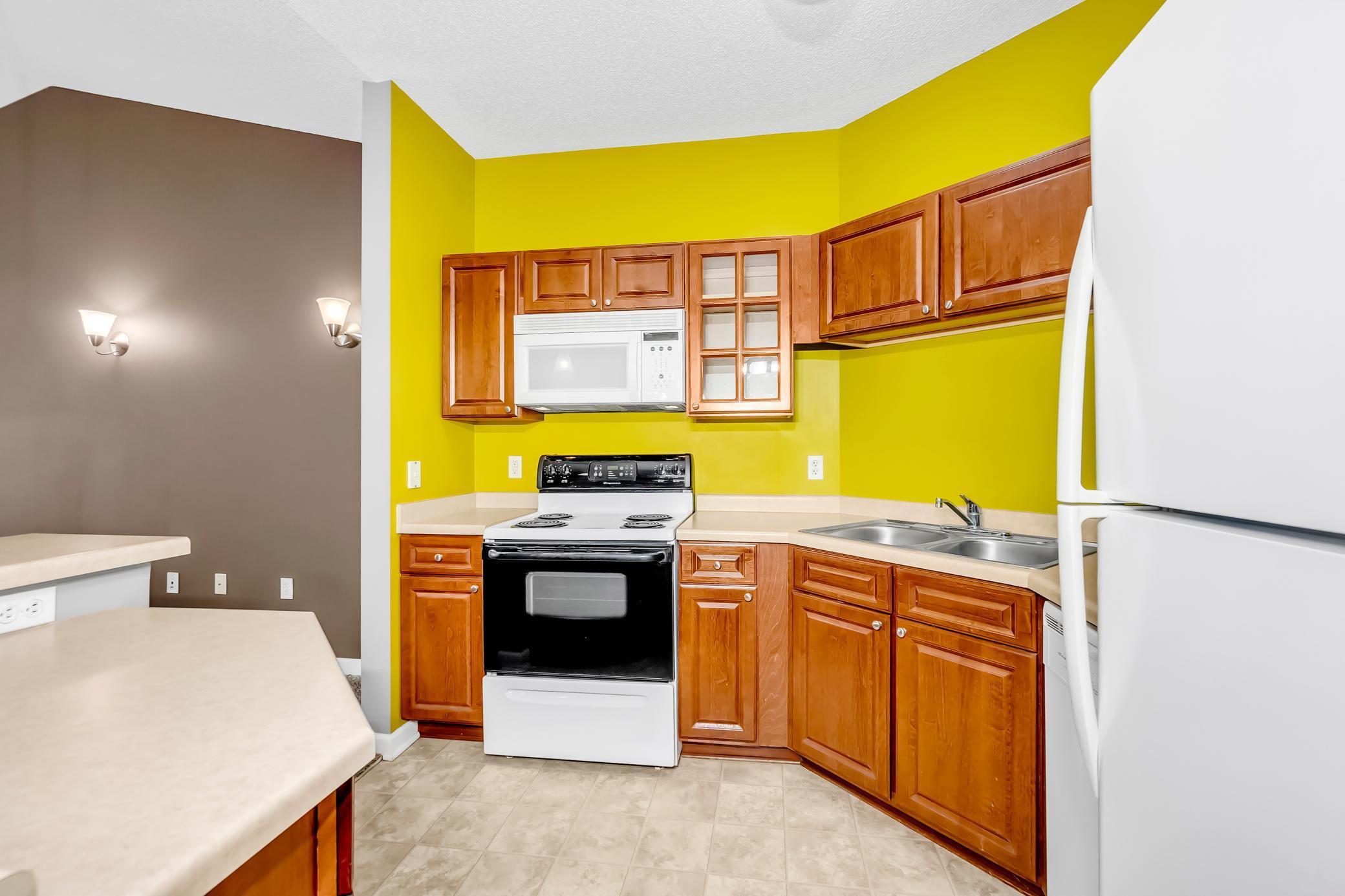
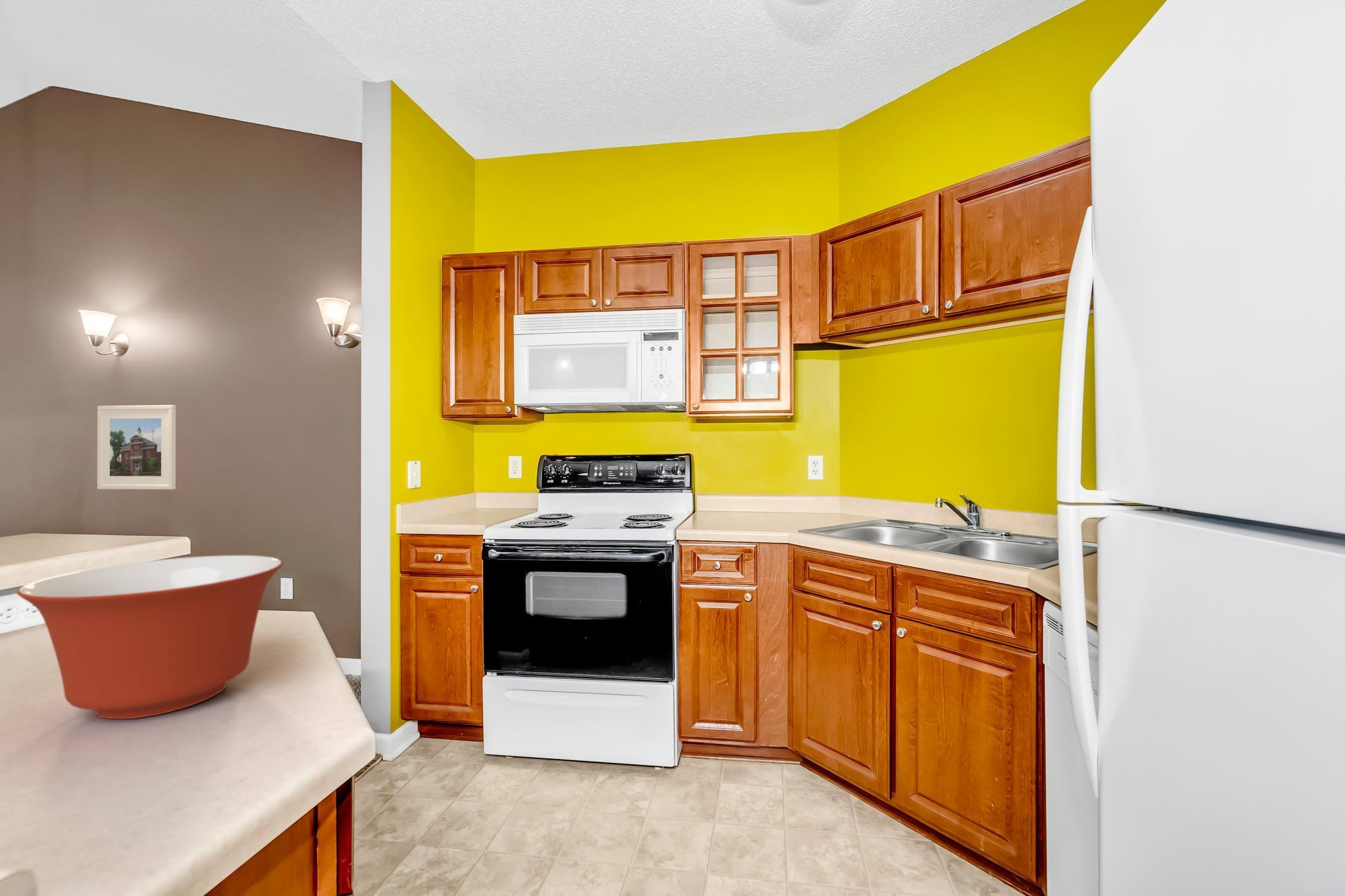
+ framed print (136, 447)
+ mixing bowl (164, 634)
